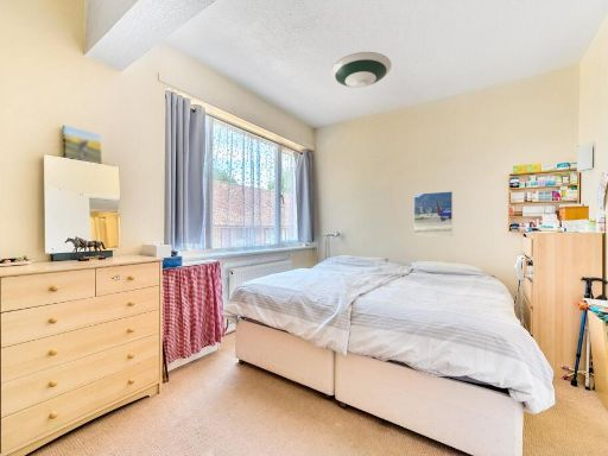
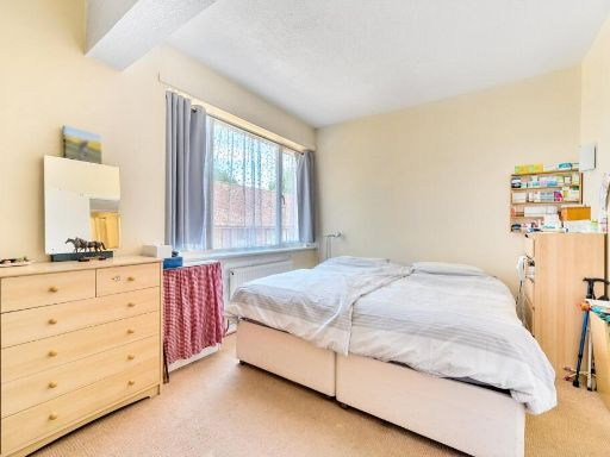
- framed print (432, 214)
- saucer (360, 77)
